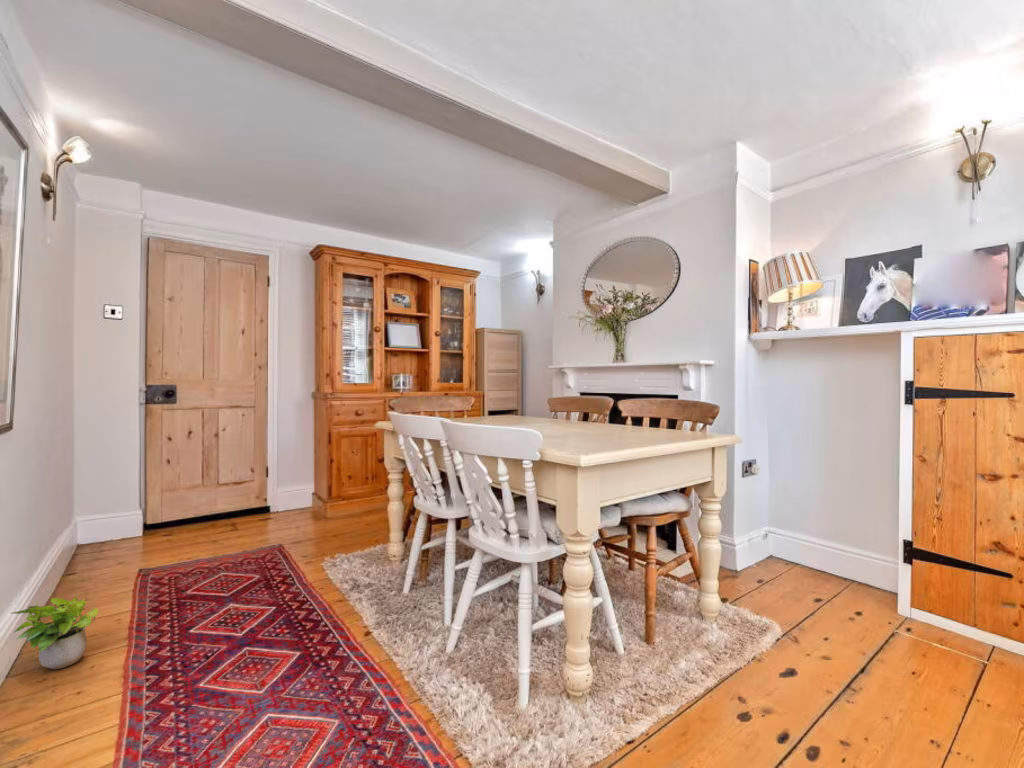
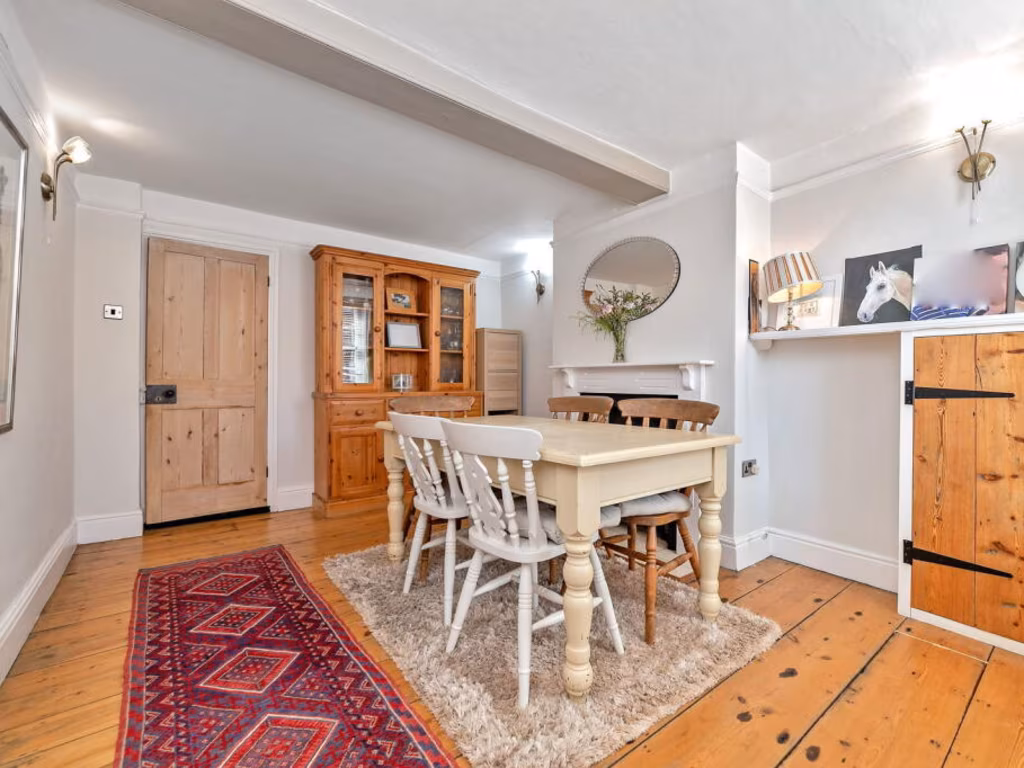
- potted plant (56, 631)
